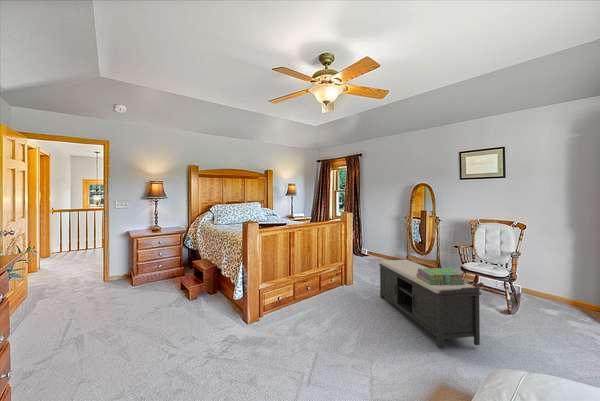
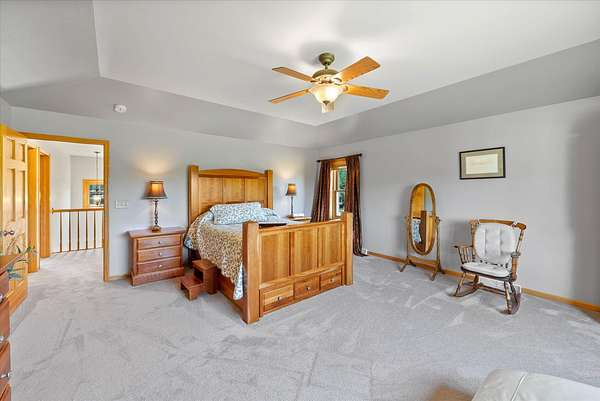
- stack of books (439, 275)
- bench (420, 294)
